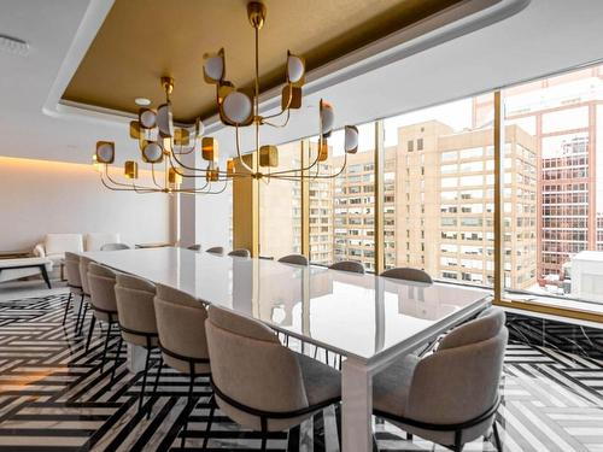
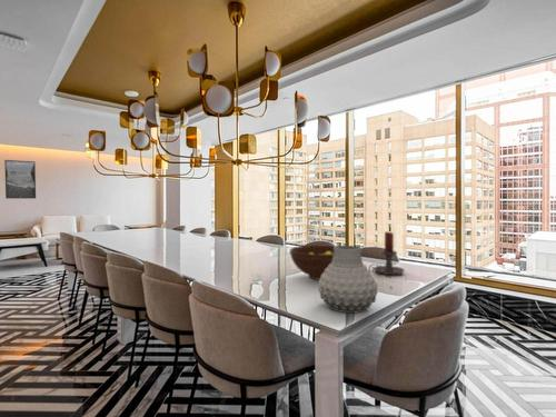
+ candle holder (385, 251)
+ vase (347, 276)
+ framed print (20, 179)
+ fruit bowl (320, 264)
